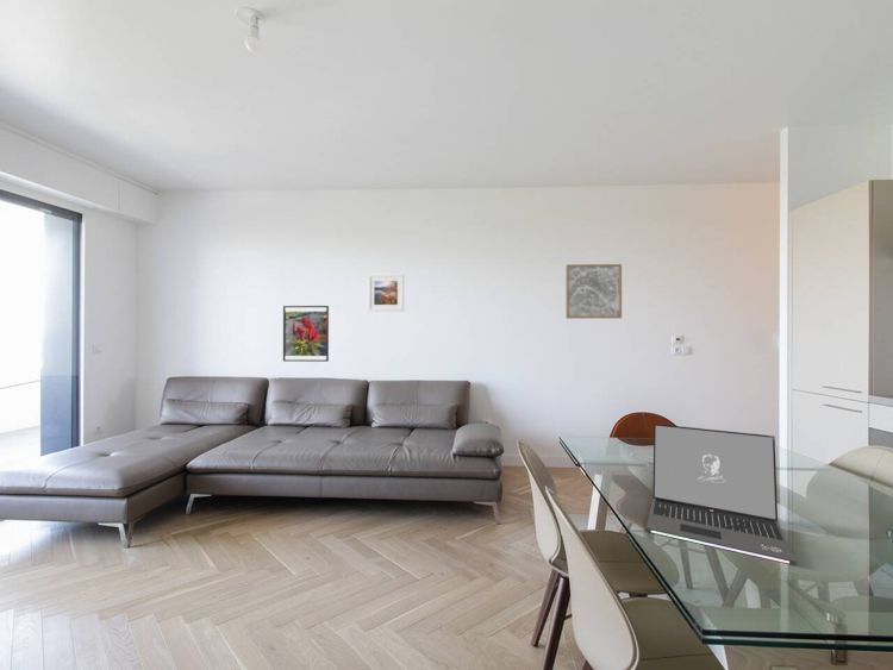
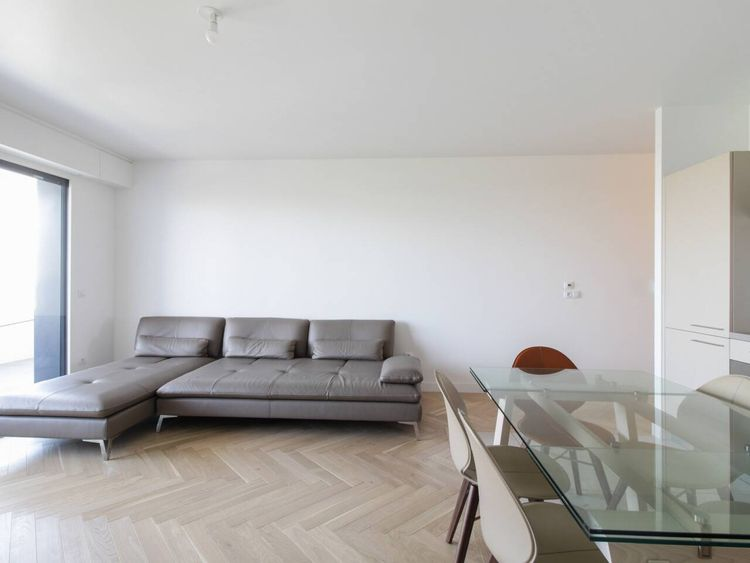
- wall art (593, 290)
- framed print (305, 333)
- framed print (386, 293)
- laptop (712, 482)
